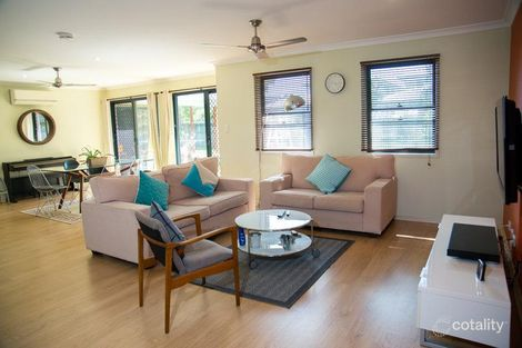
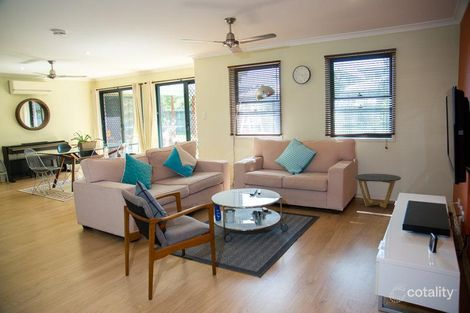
+ side table (369, 194)
